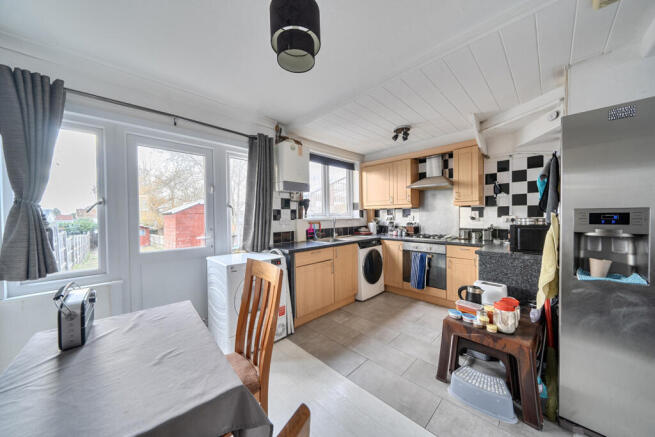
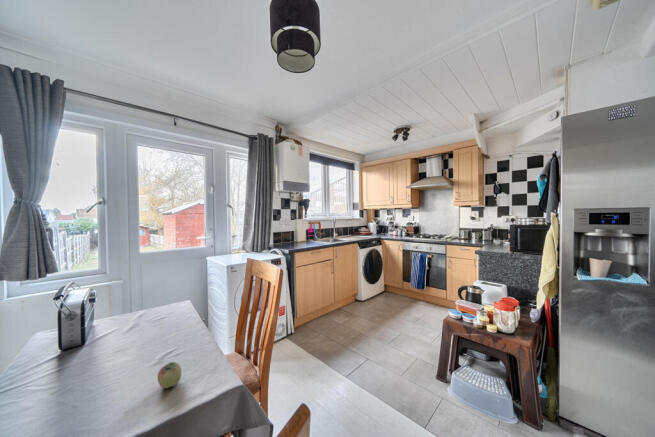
+ apple (169, 374)
